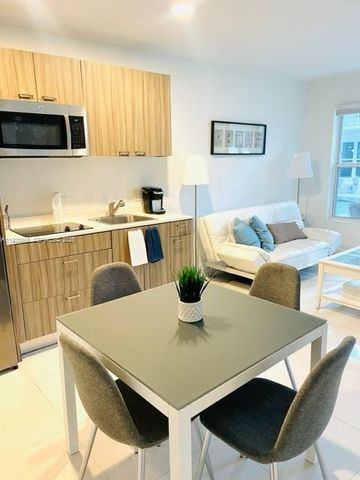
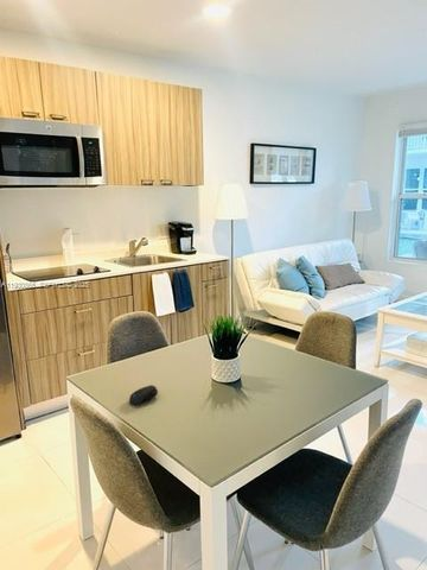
+ computer mouse (144, 394)
